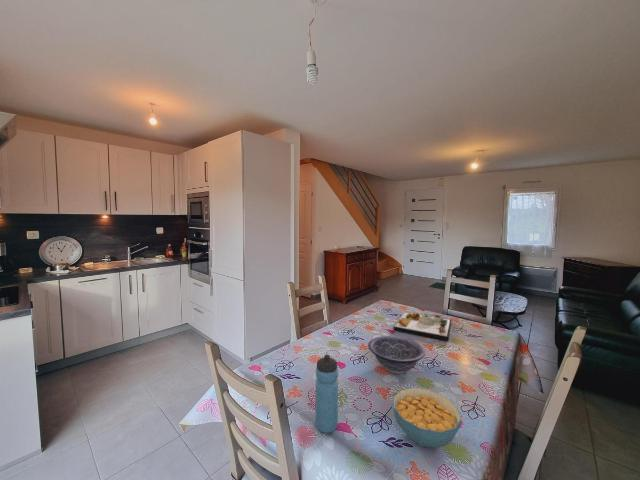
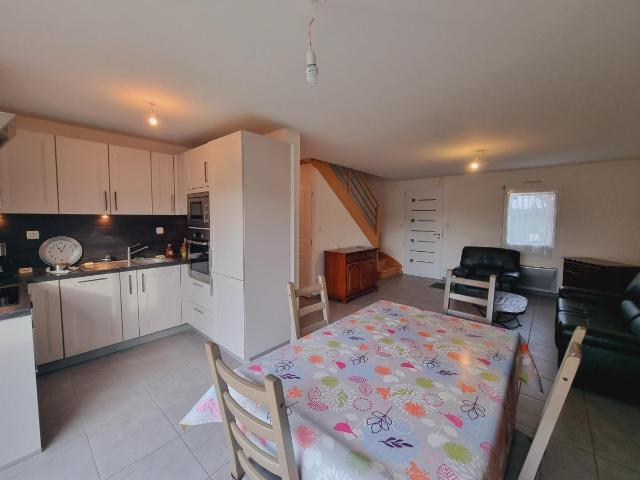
- water bottle (326, 391)
- dinner plate (423, 321)
- cereal bowl (424, 422)
- decorative bowl (395, 357)
